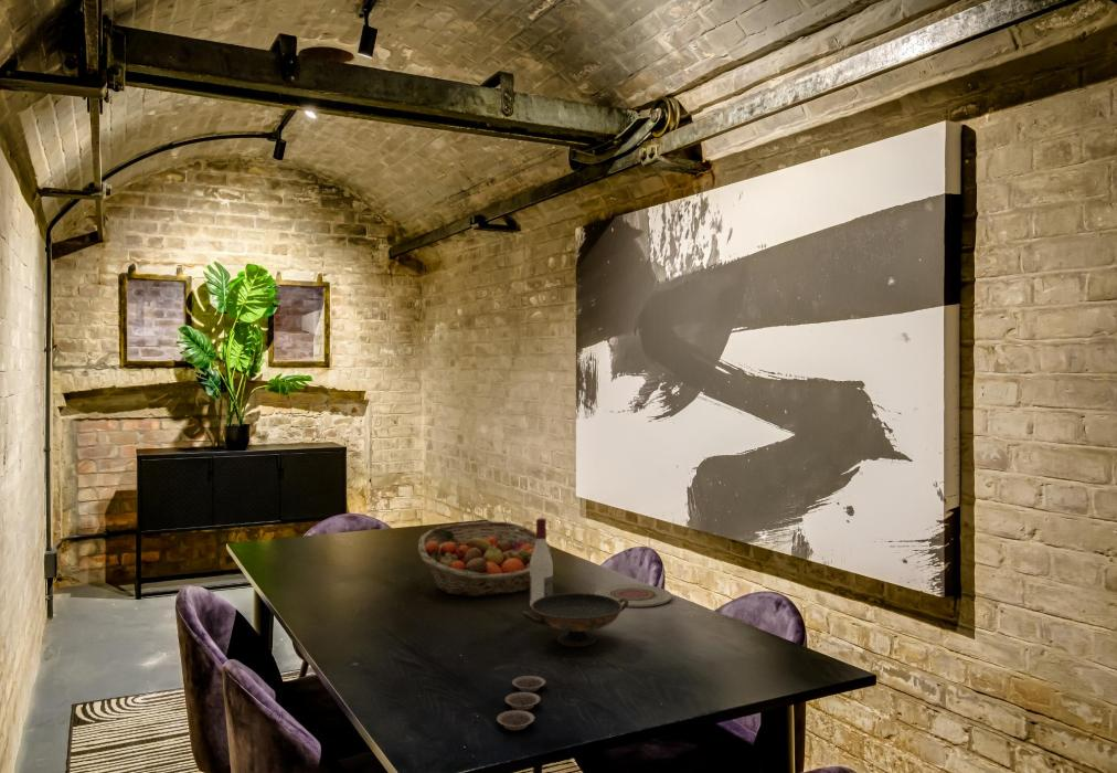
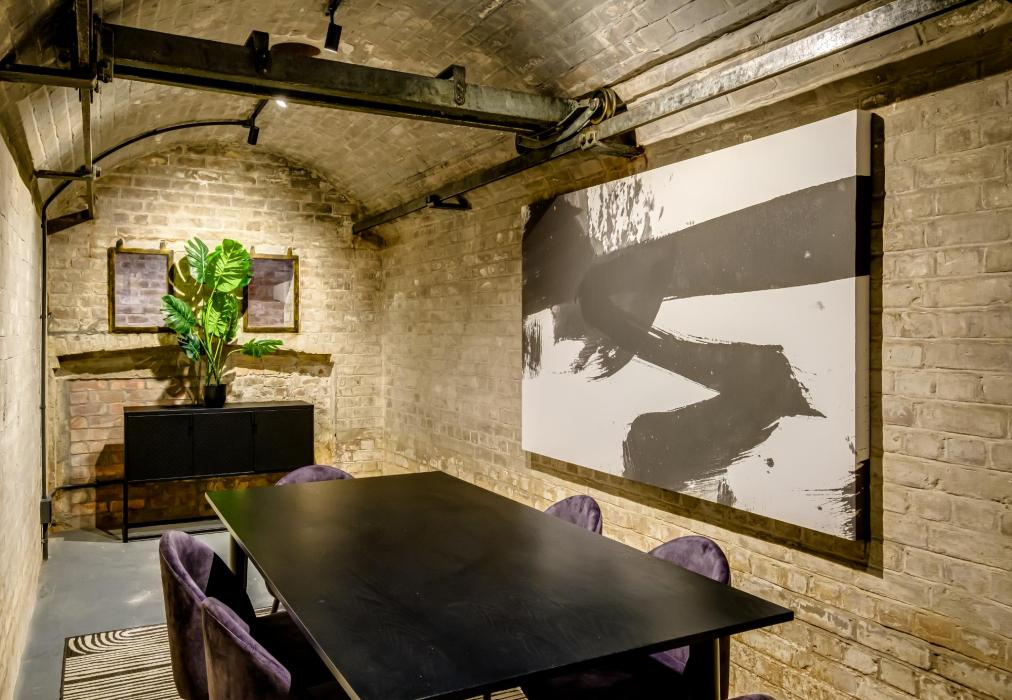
- plate (632, 594)
- decorative bowl (576, 622)
- plate (522, 701)
- fruit basket (485, 557)
- alcohol (541, 562)
